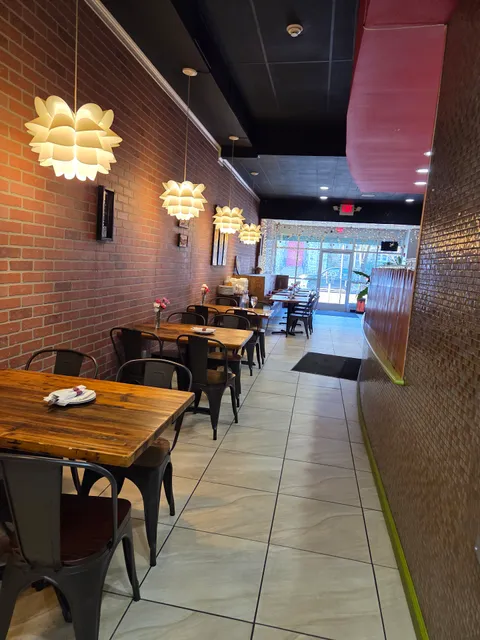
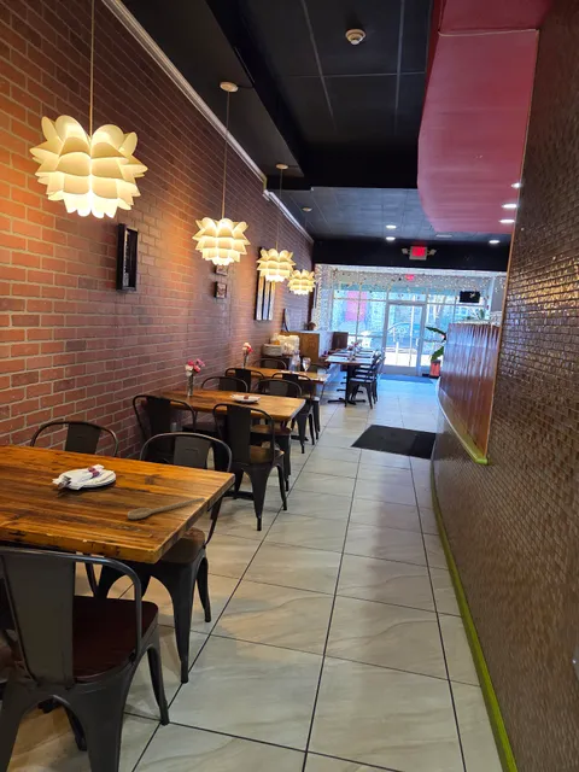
+ spoon (168, 507)
